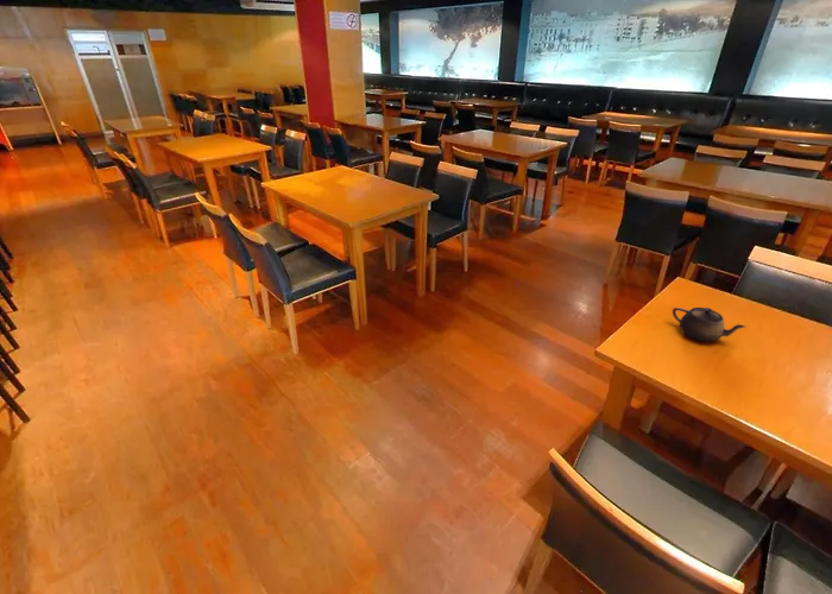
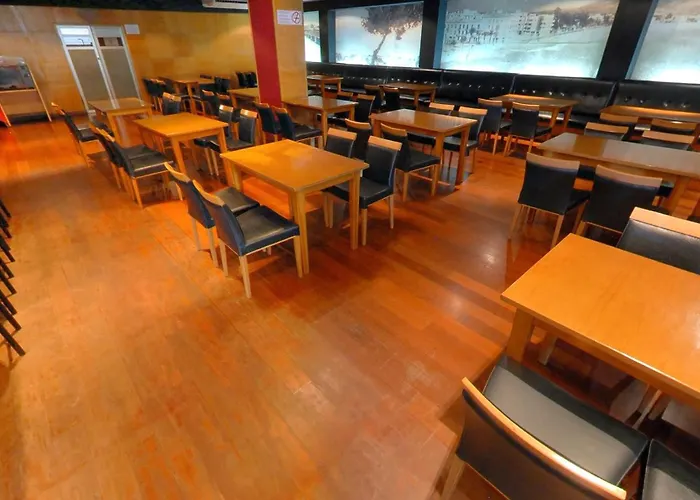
- teapot (705, 322)
